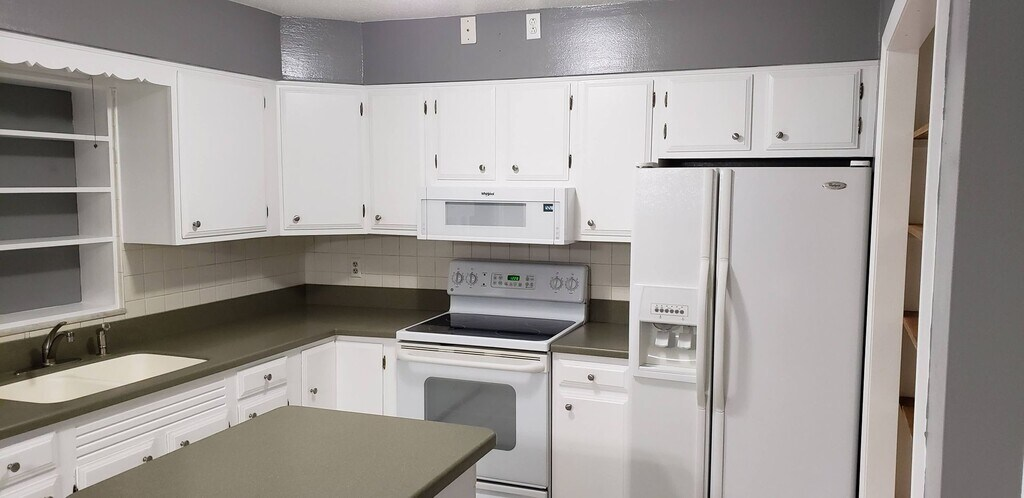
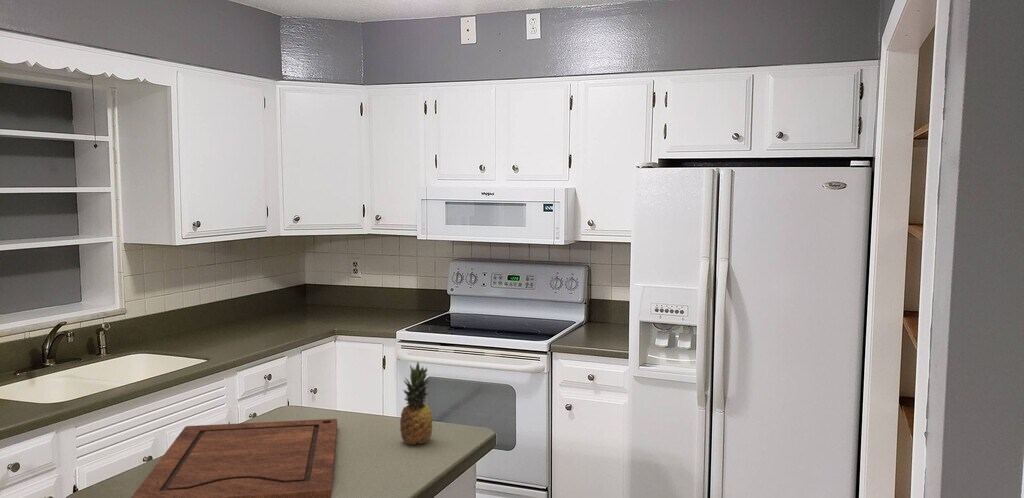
+ cutting board (249, 459)
+ fruit (416, 401)
